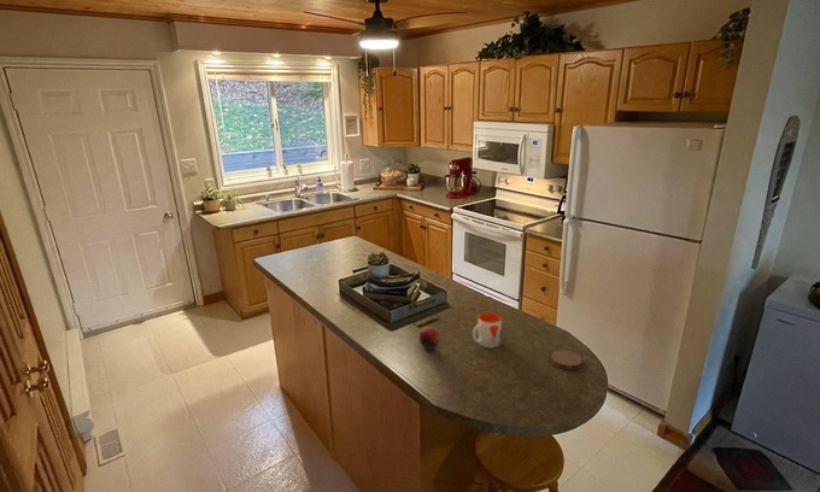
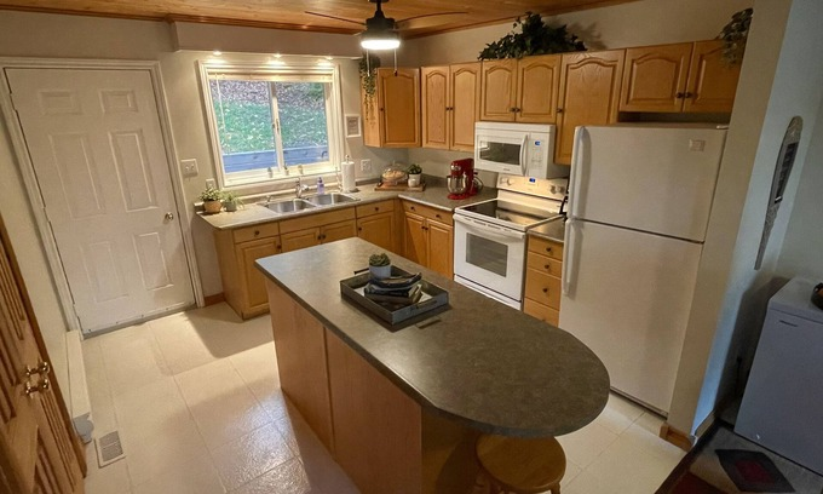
- mug (485, 330)
- fruit (429, 338)
- coaster (566, 359)
